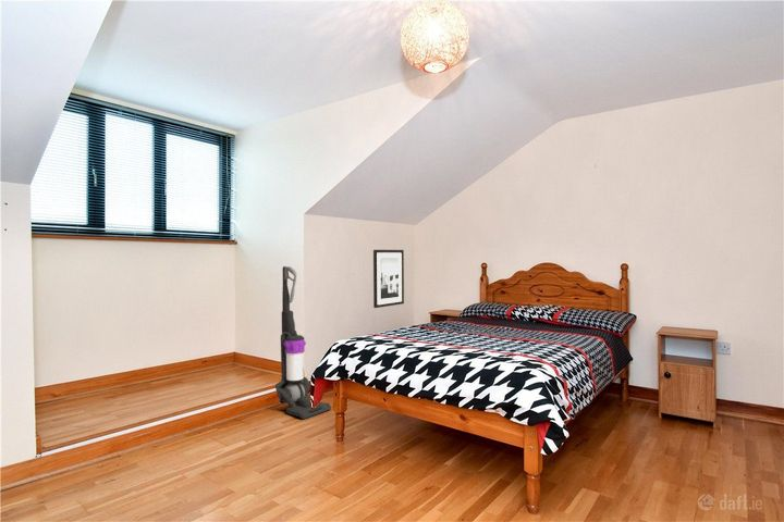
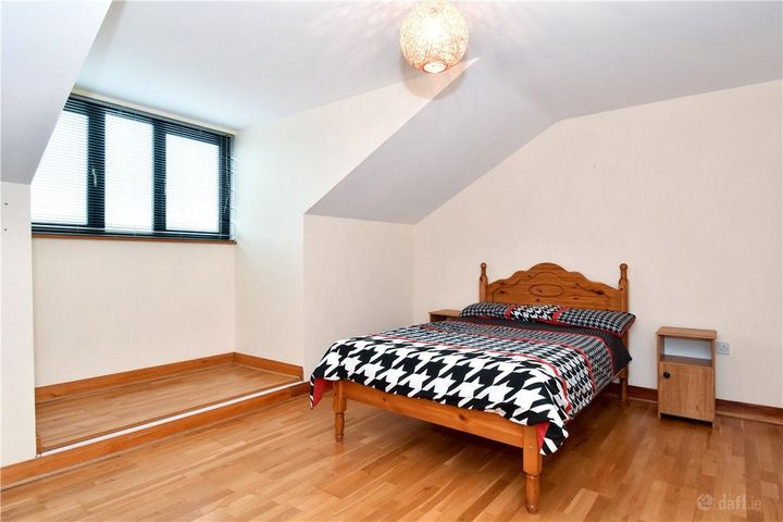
- vacuum cleaner (297, 337)
- wall art (389, 277)
